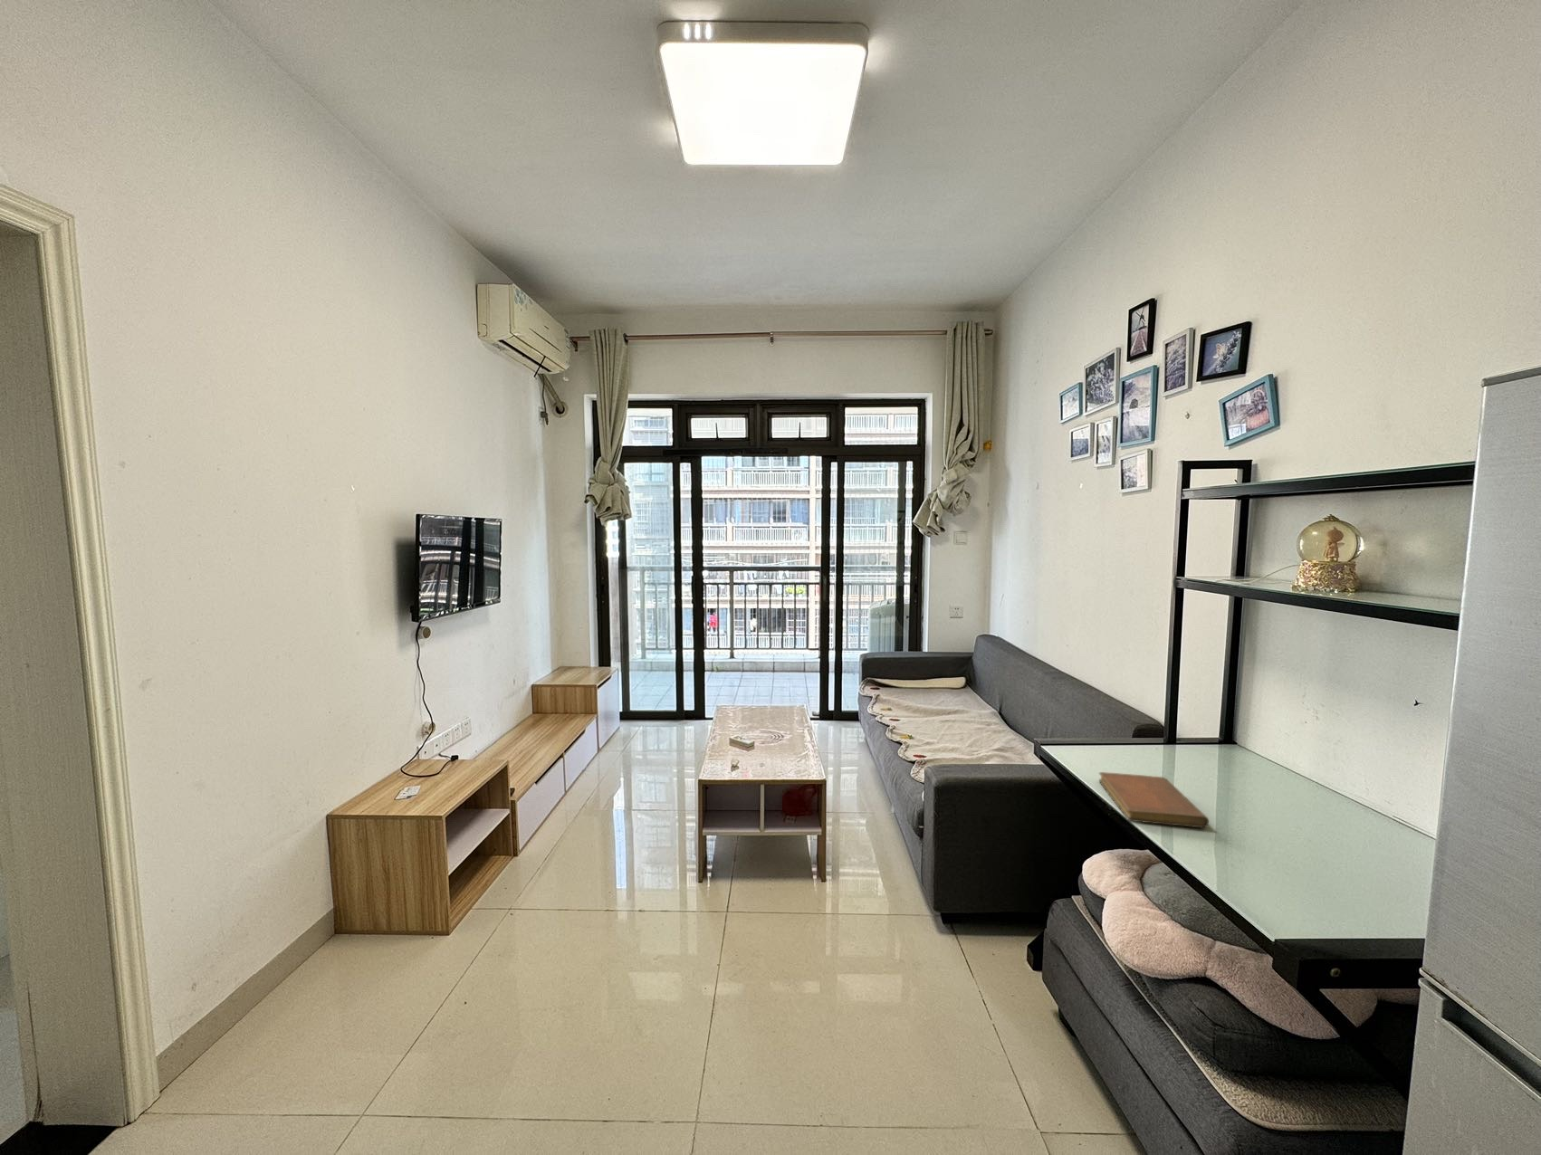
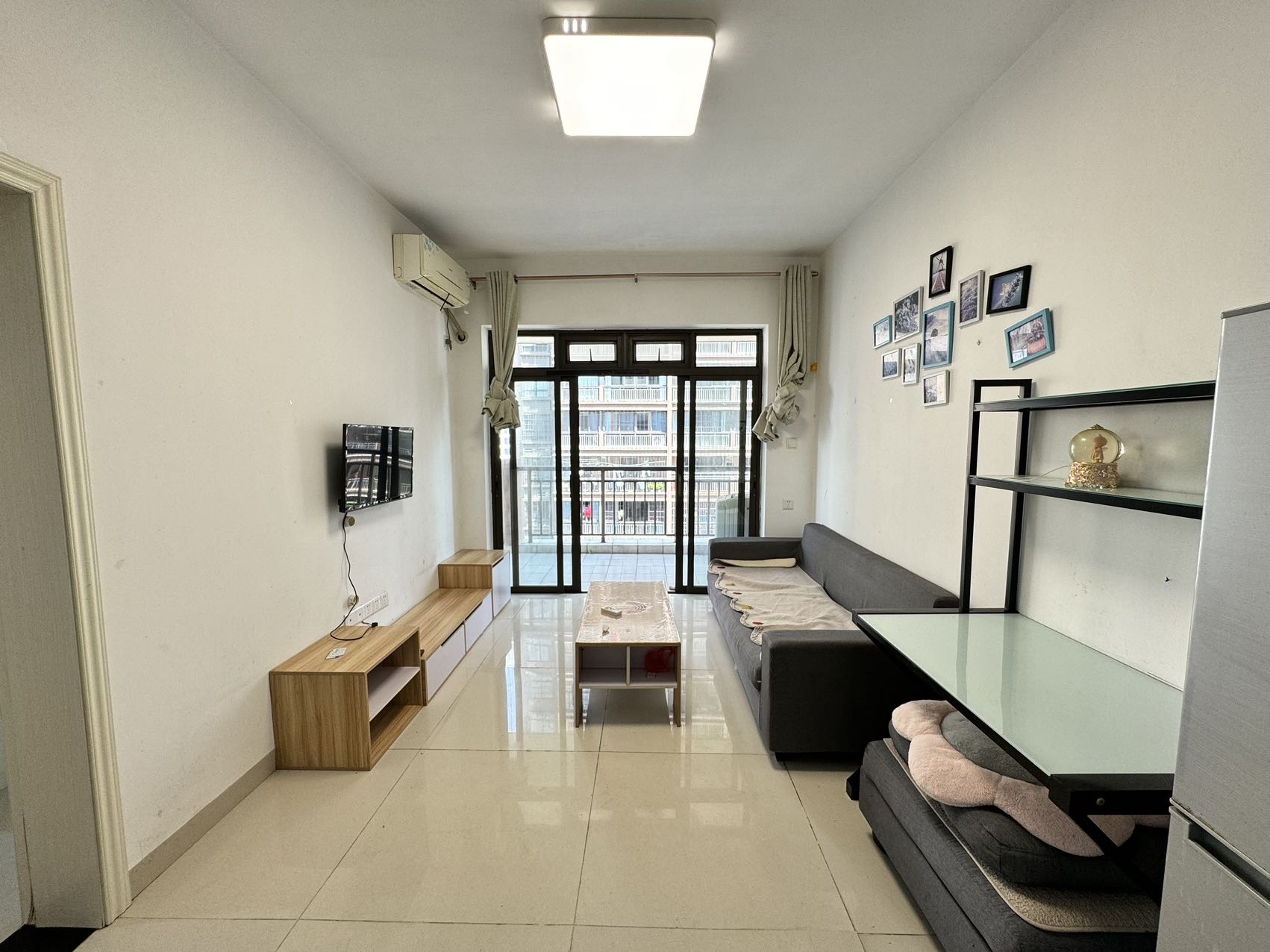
- notebook (1148, 797)
